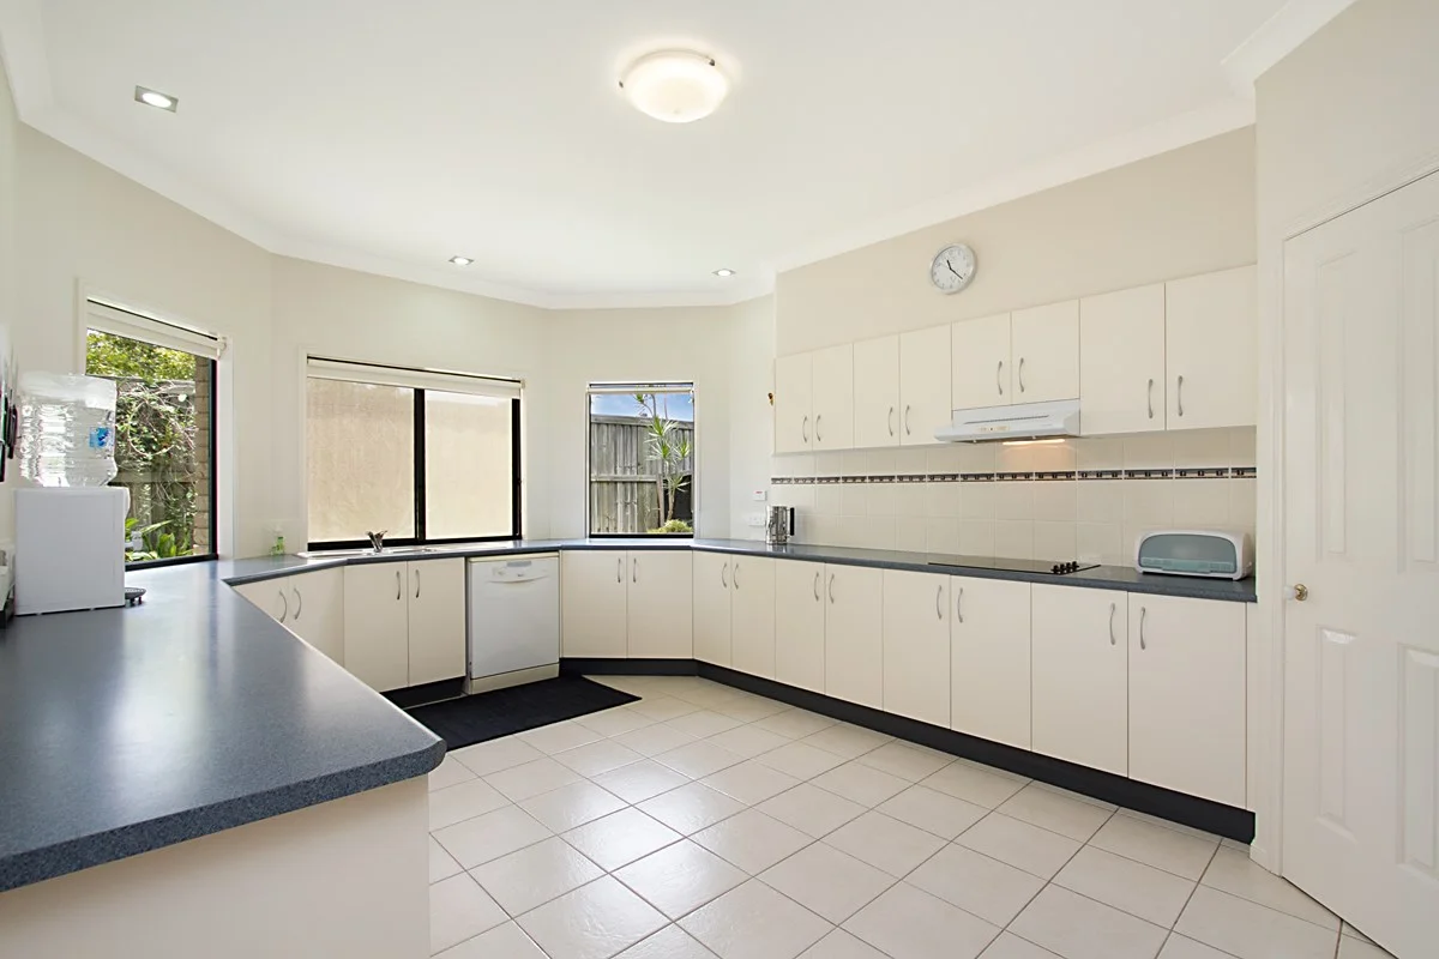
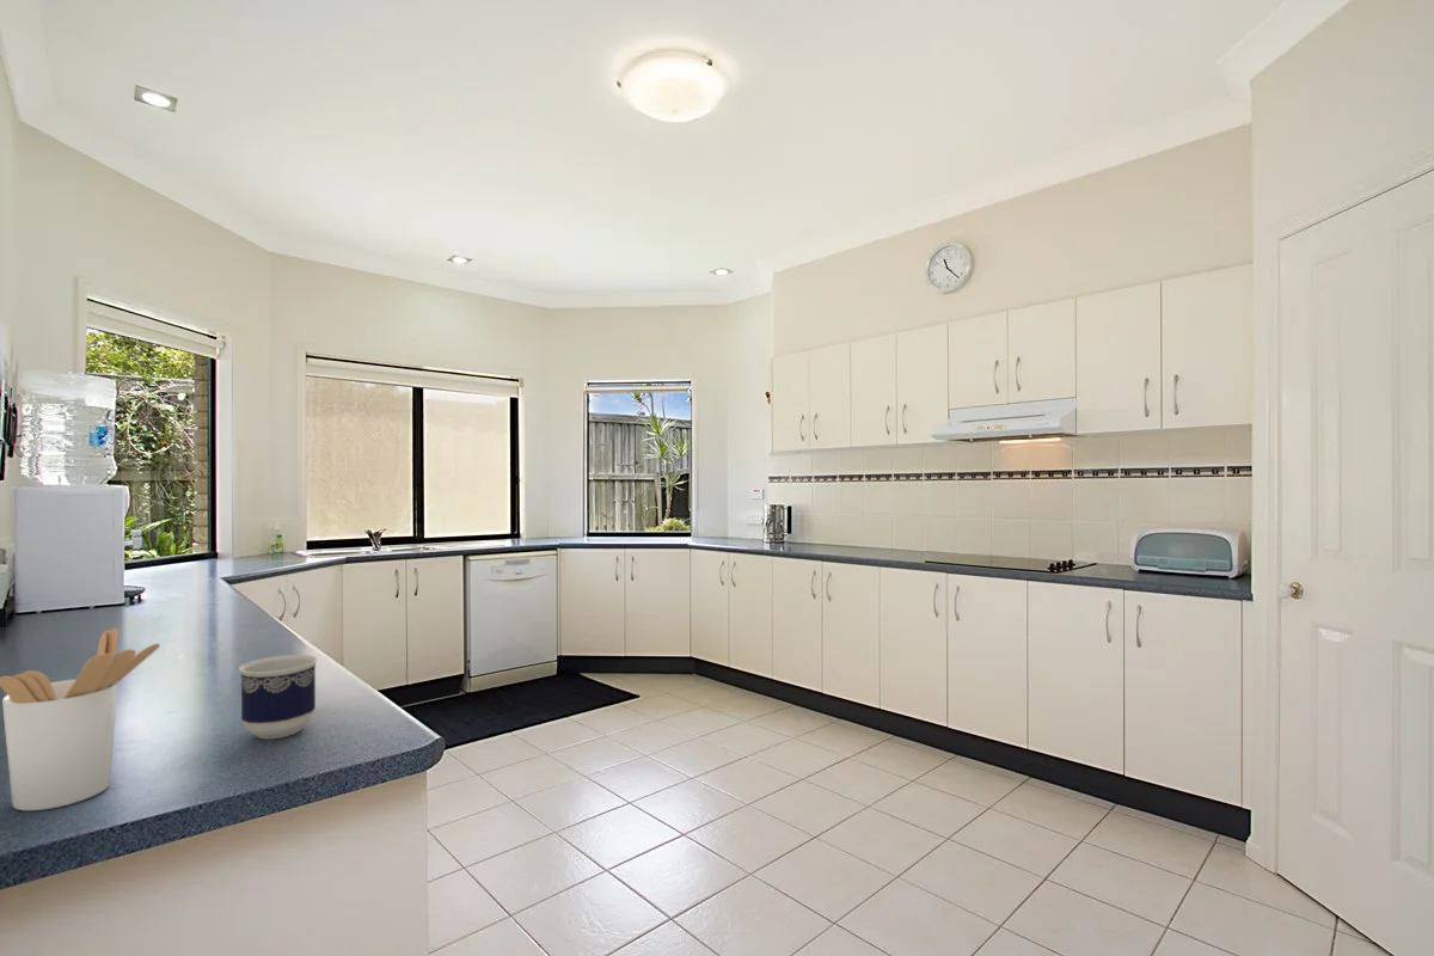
+ cup (274, 695)
+ utensil holder (82, 717)
